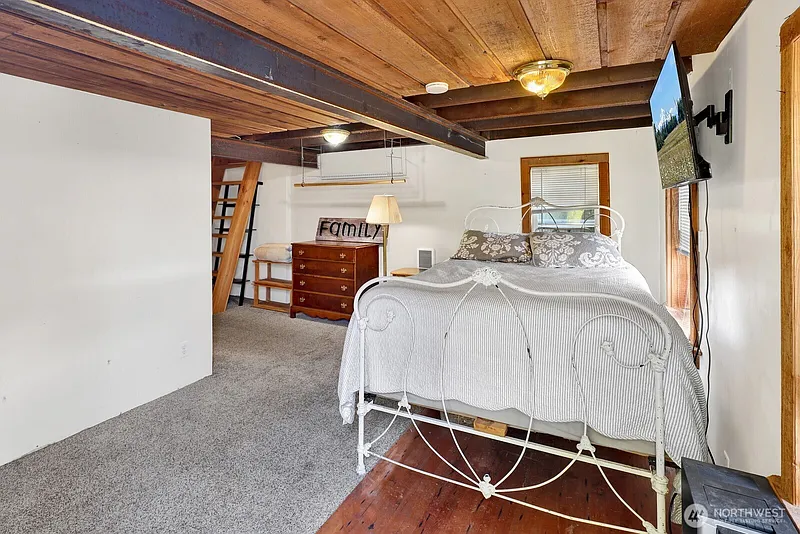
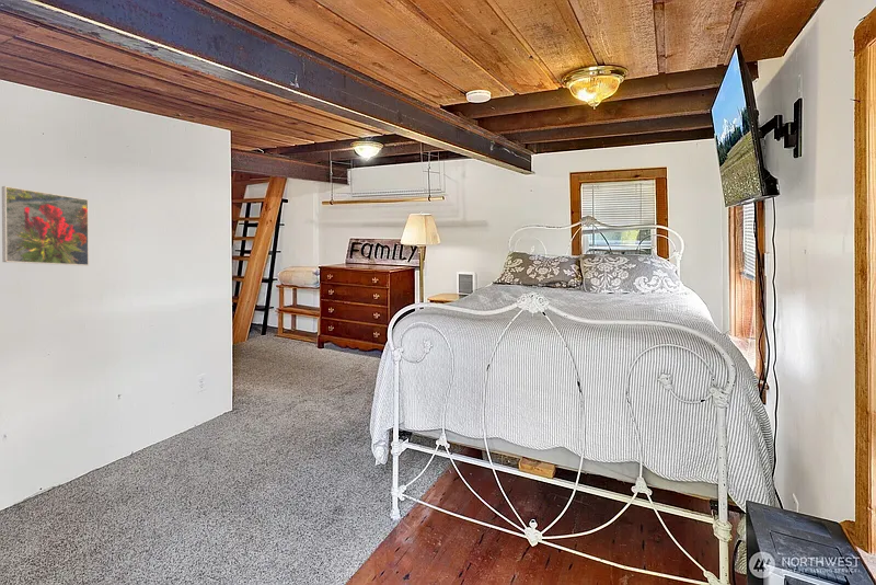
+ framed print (48, 228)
